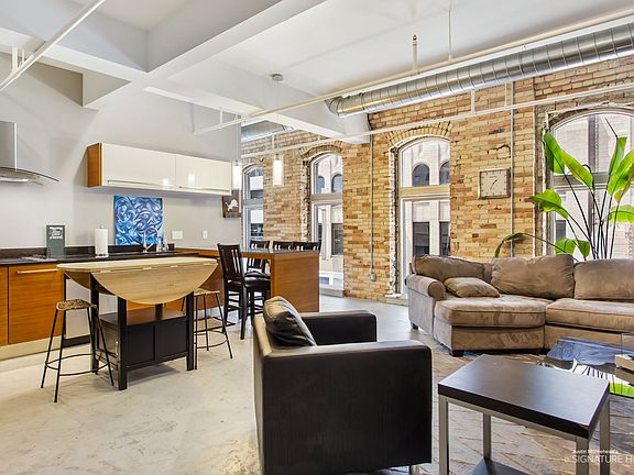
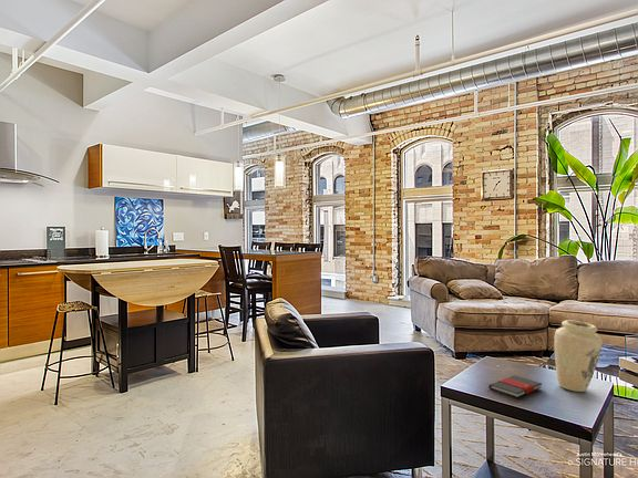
+ book (515, 385)
+ vase (577, 355)
